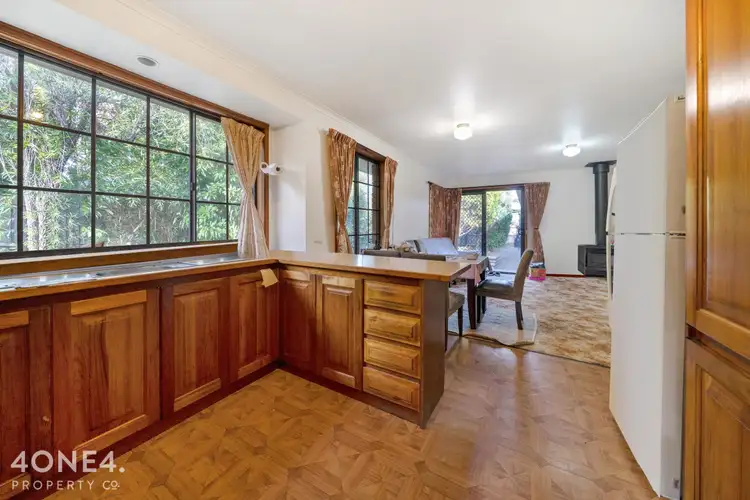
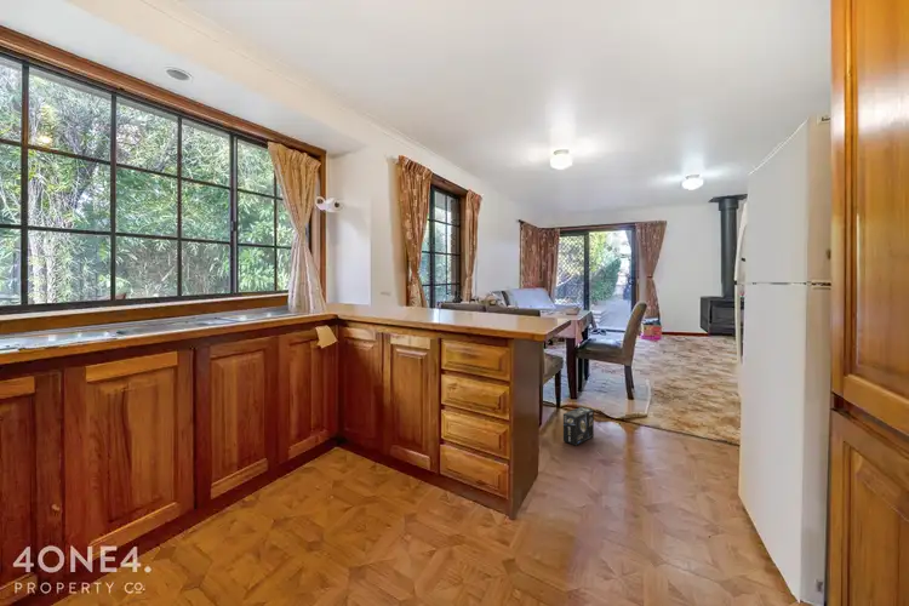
+ box (578, 424)
